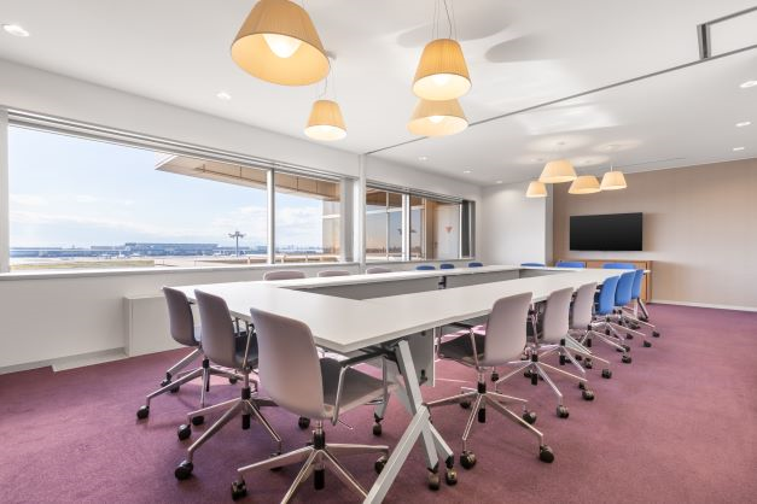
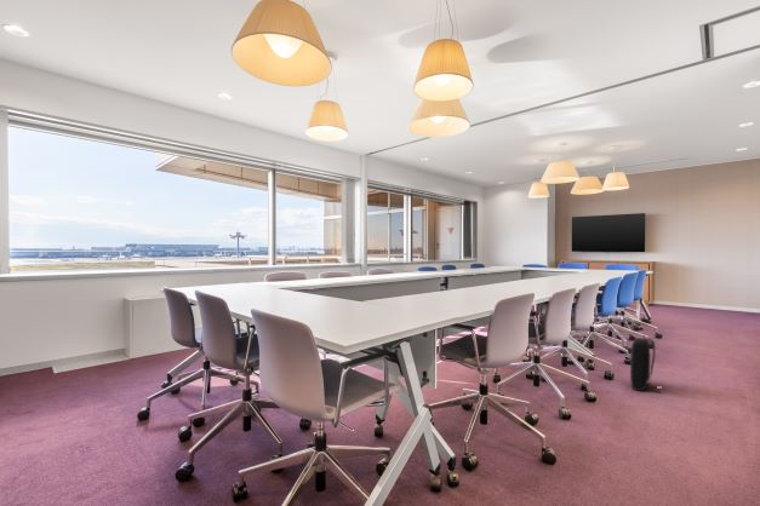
+ backpack (645, 361)
